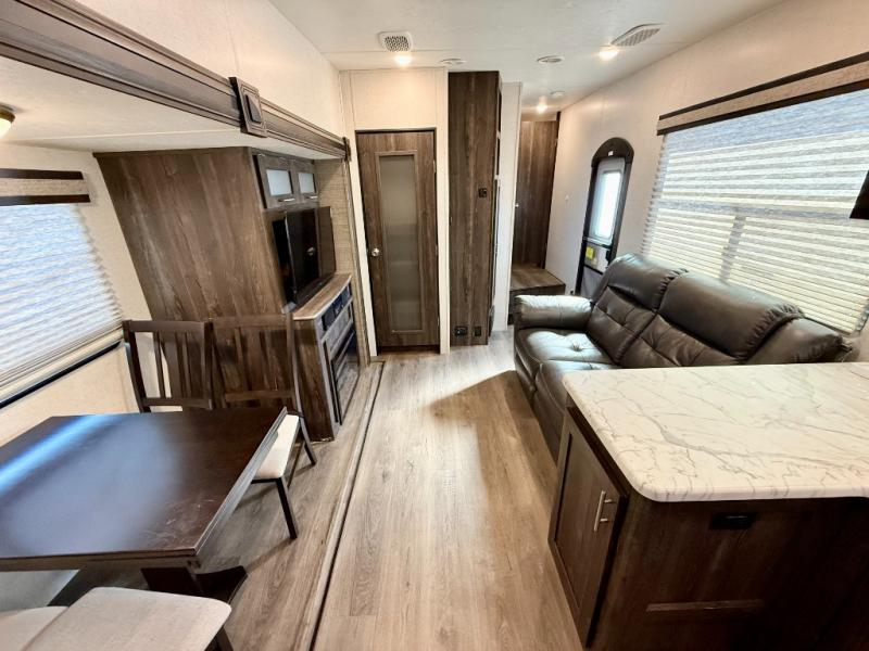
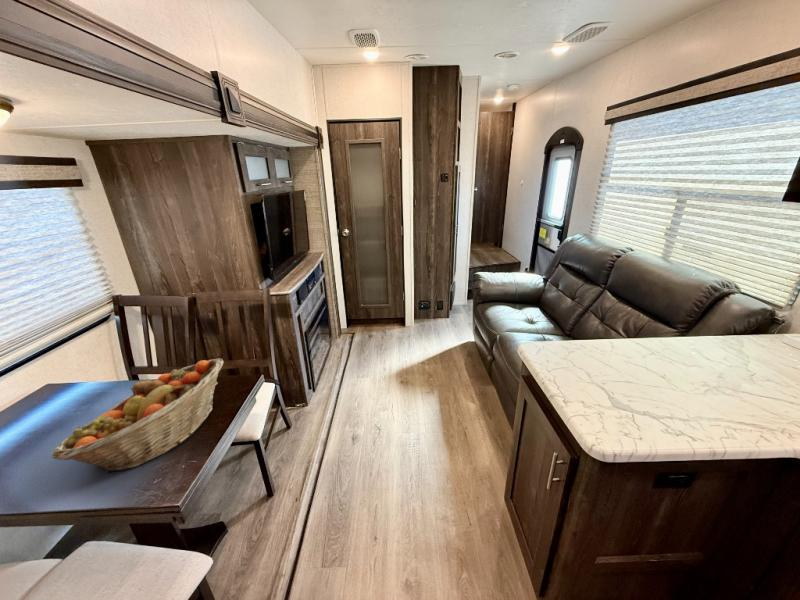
+ fruit basket (154, 408)
